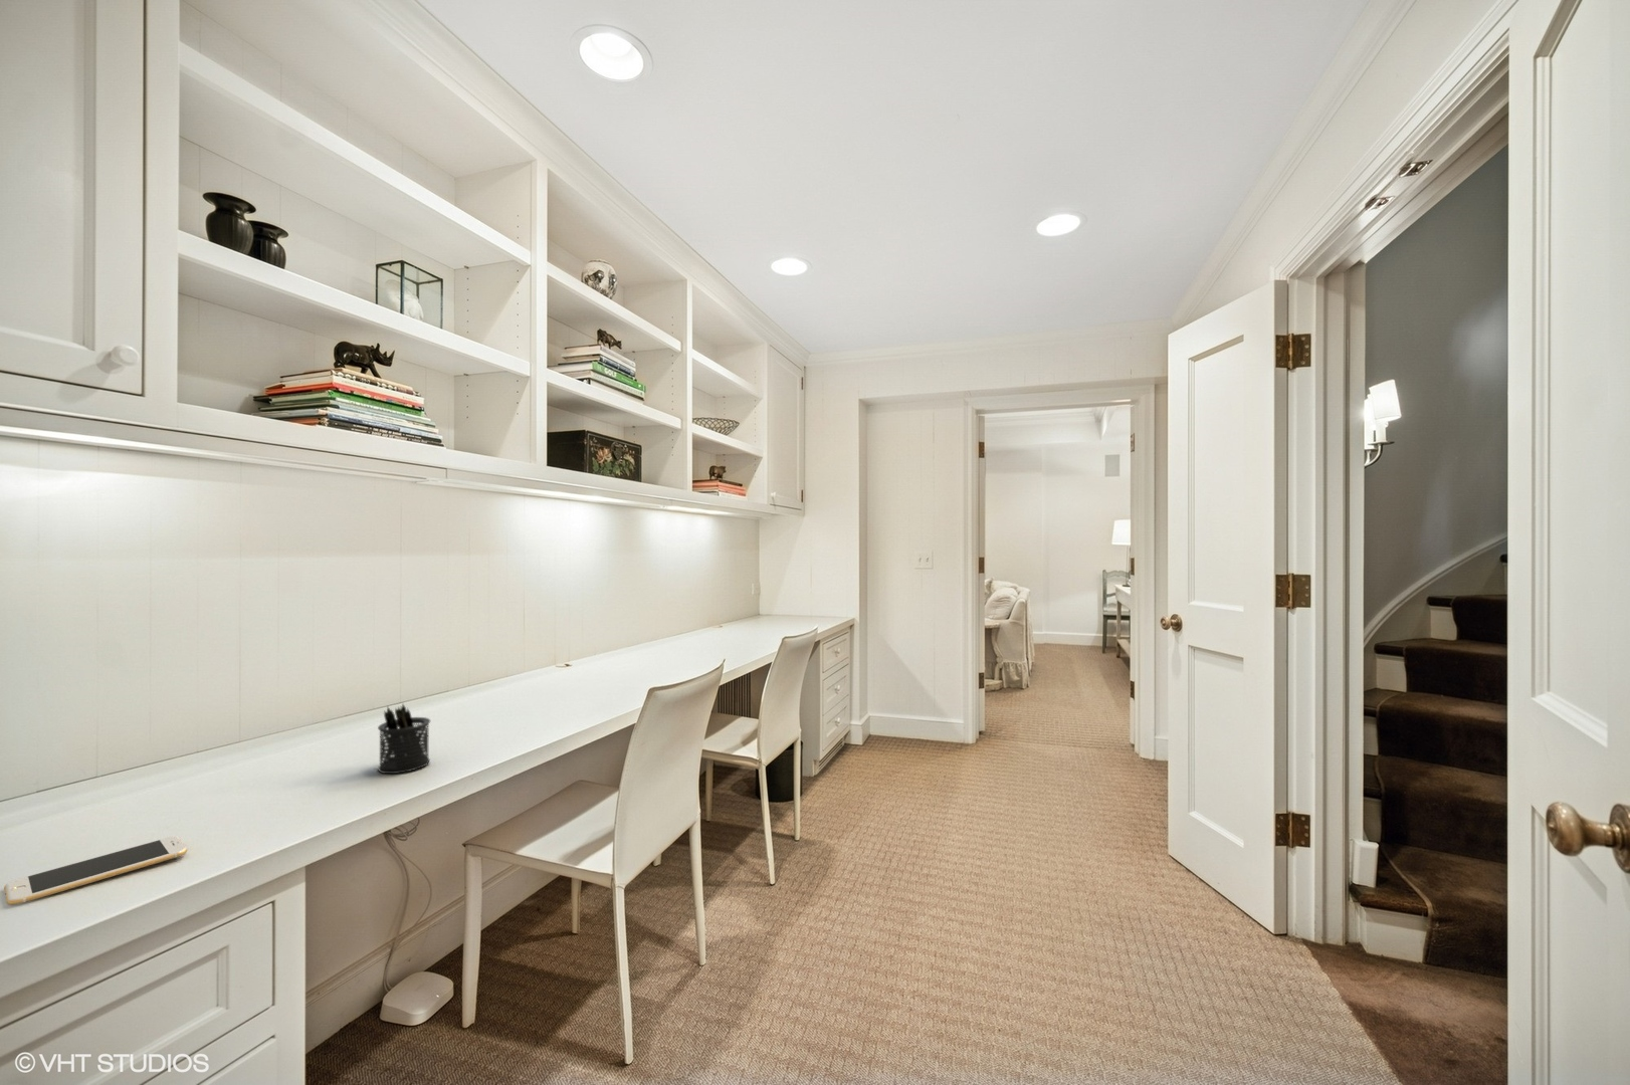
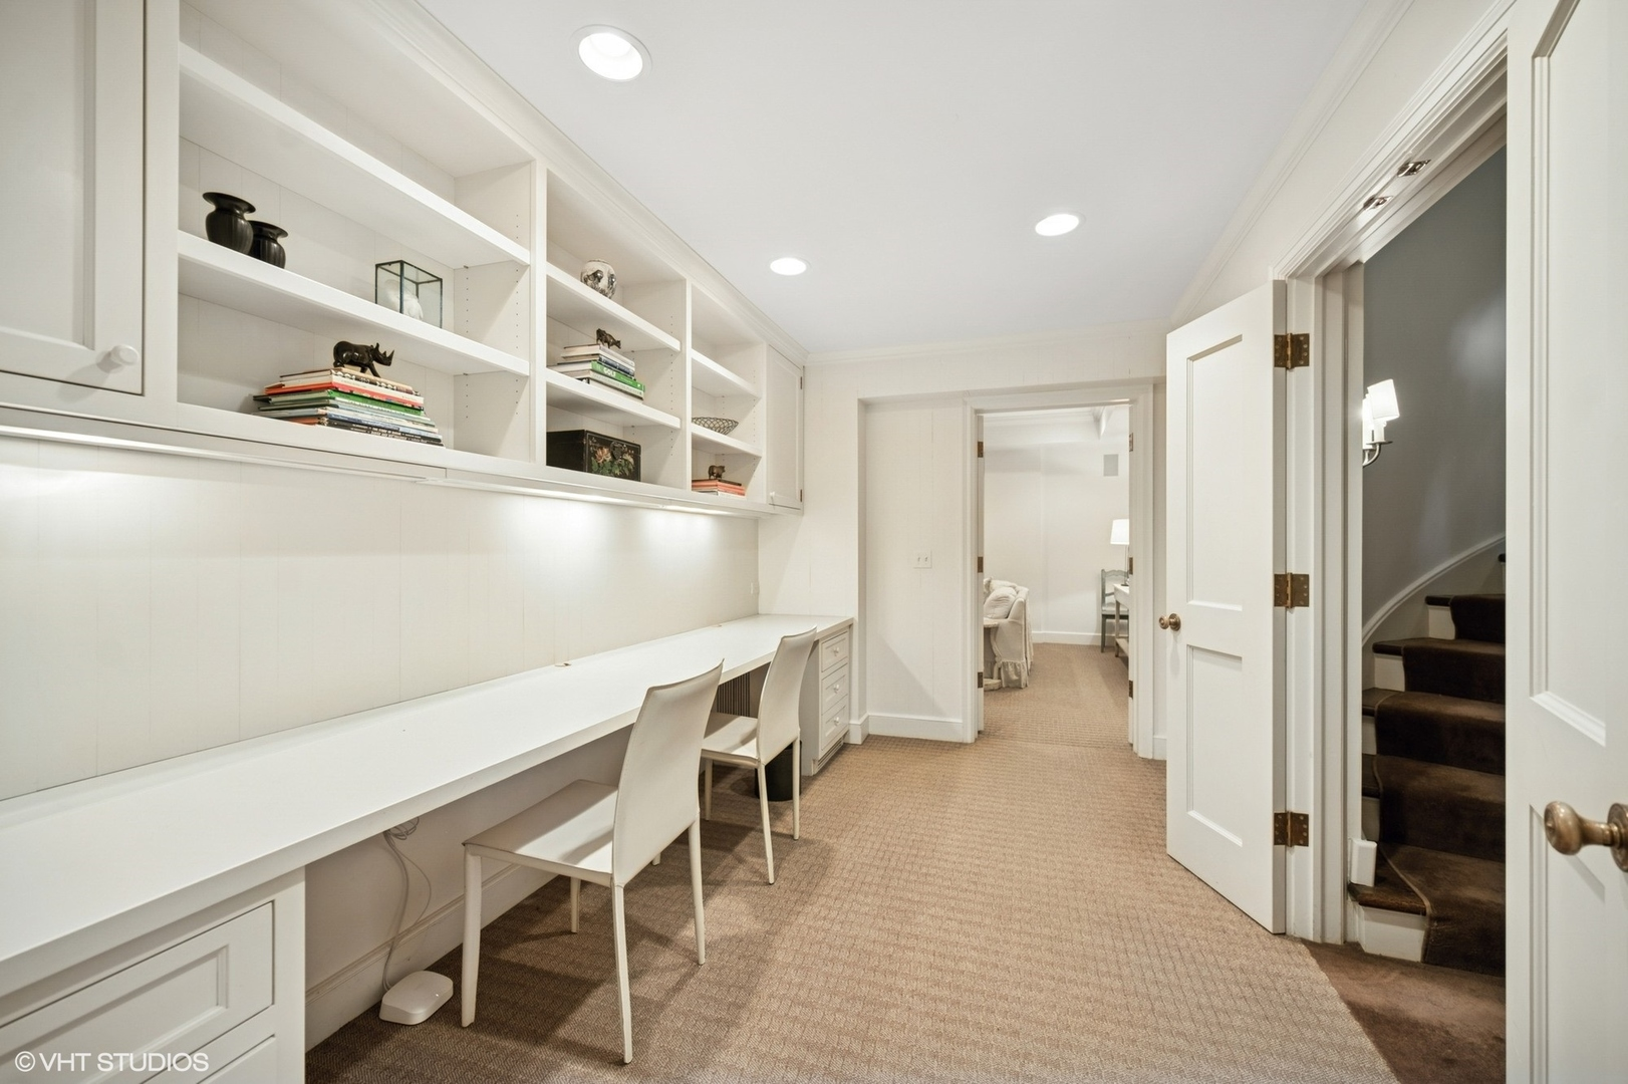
- pen holder (404, 734)
- smartphone (101, 867)
